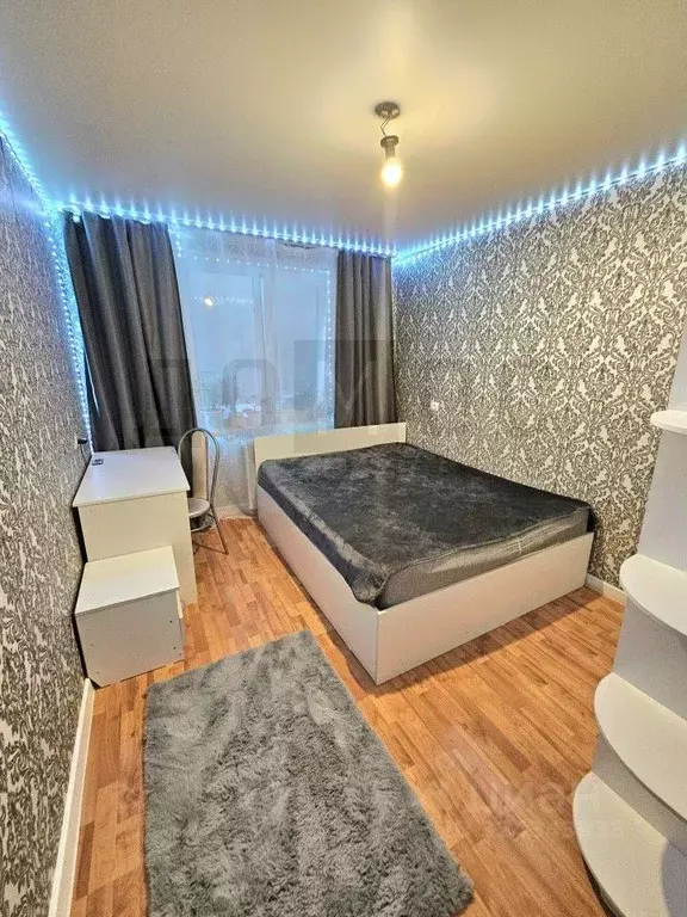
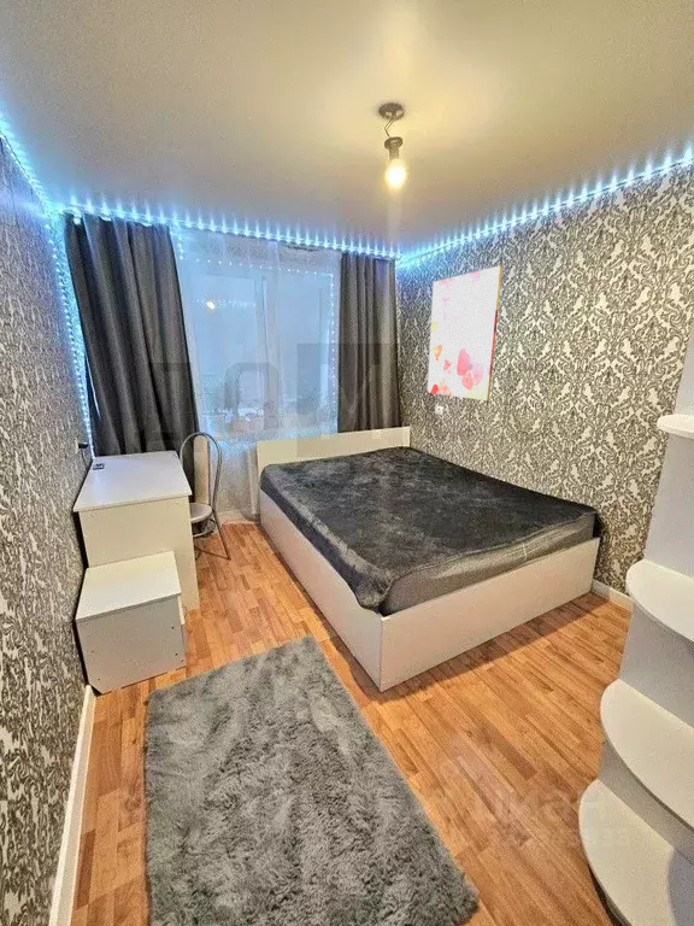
+ wall art (459, 338)
